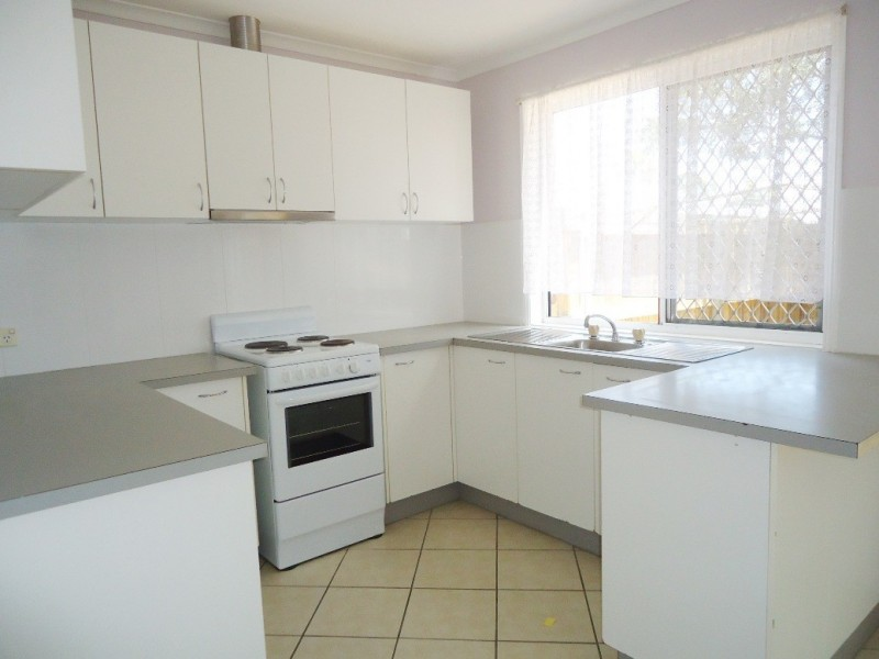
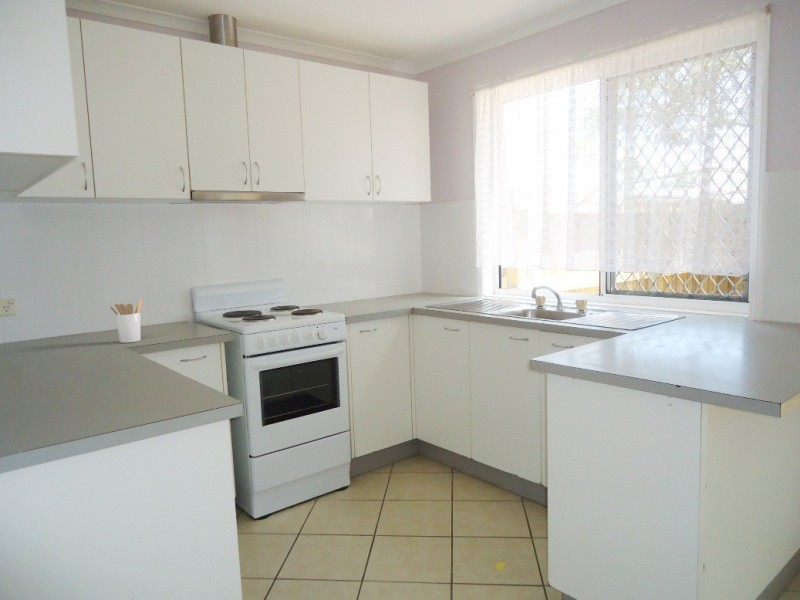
+ utensil holder (127, 321)
